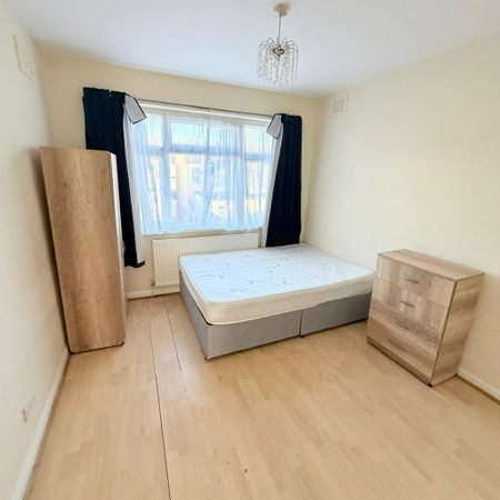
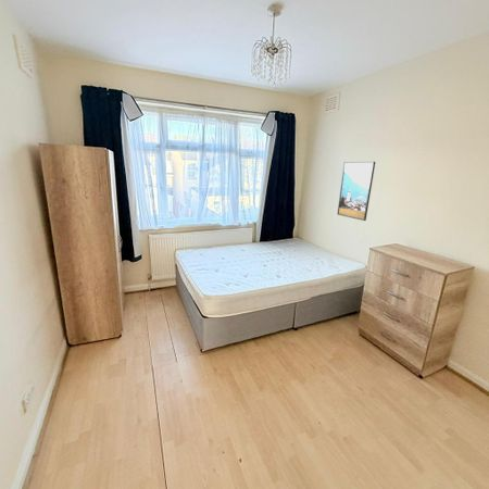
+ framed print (354, 190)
